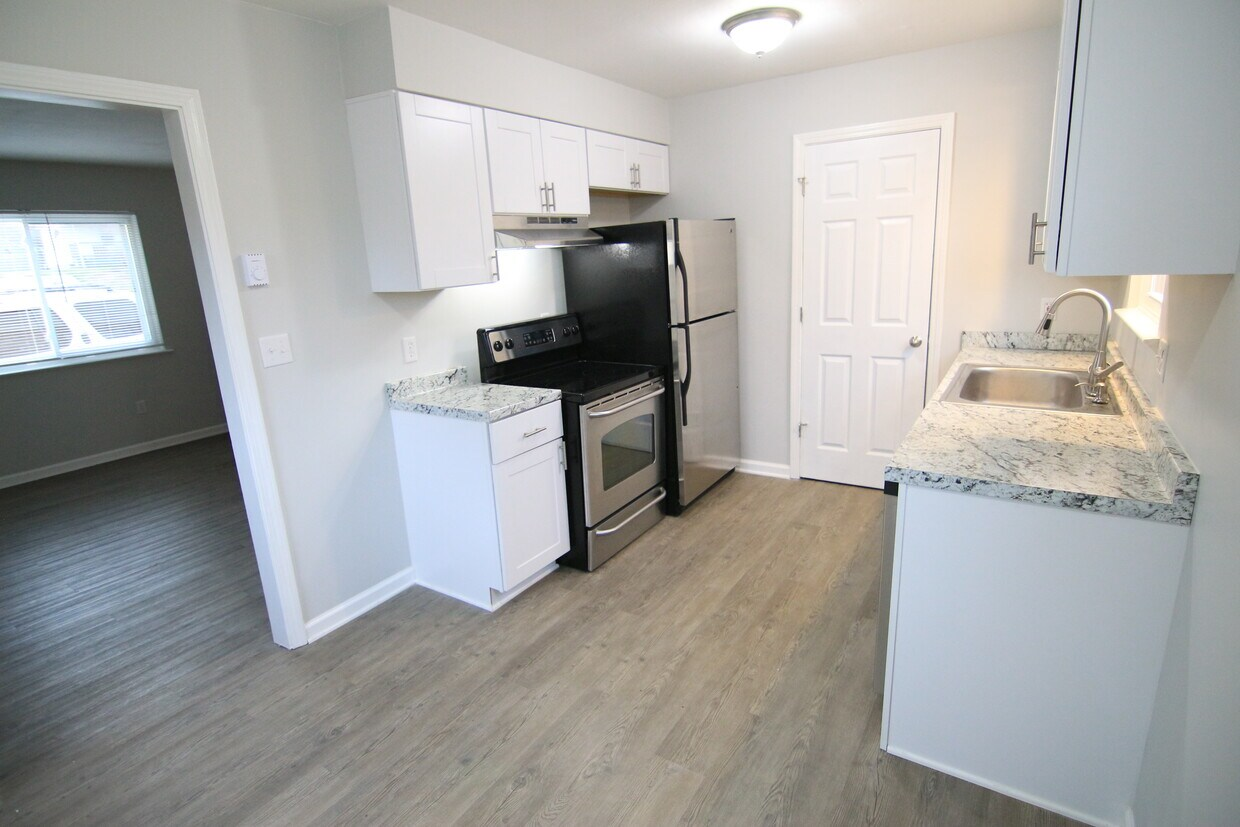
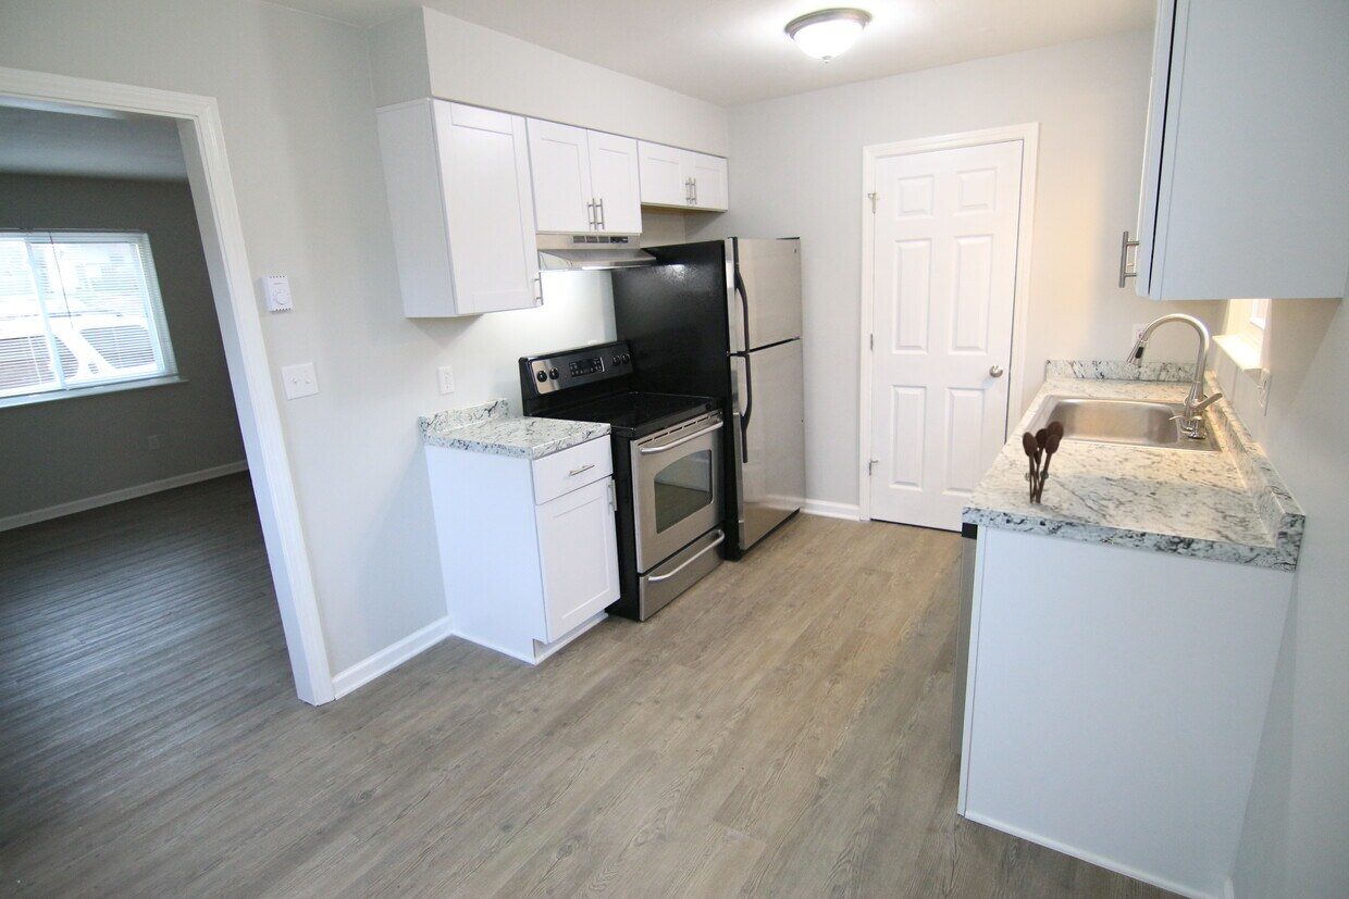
+ utensil holder (1040, 463)
